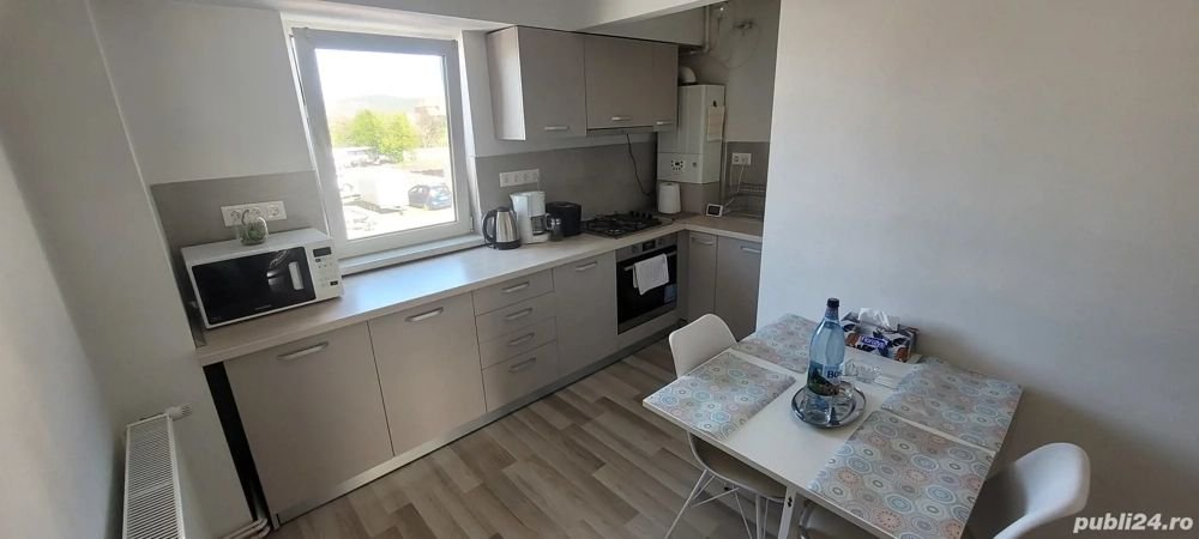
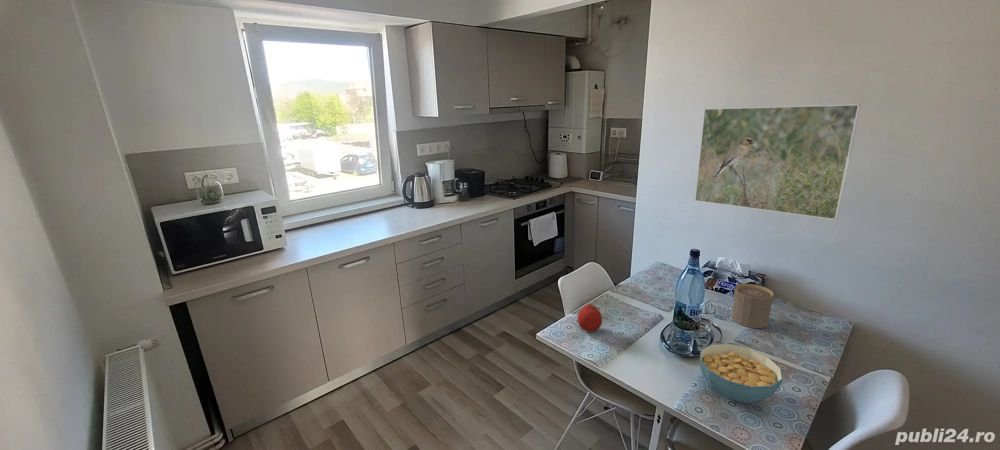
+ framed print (765, 159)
+ cup (751, 305)
+ fruit (589, 316)
+ cereal bowl (737, 378)
